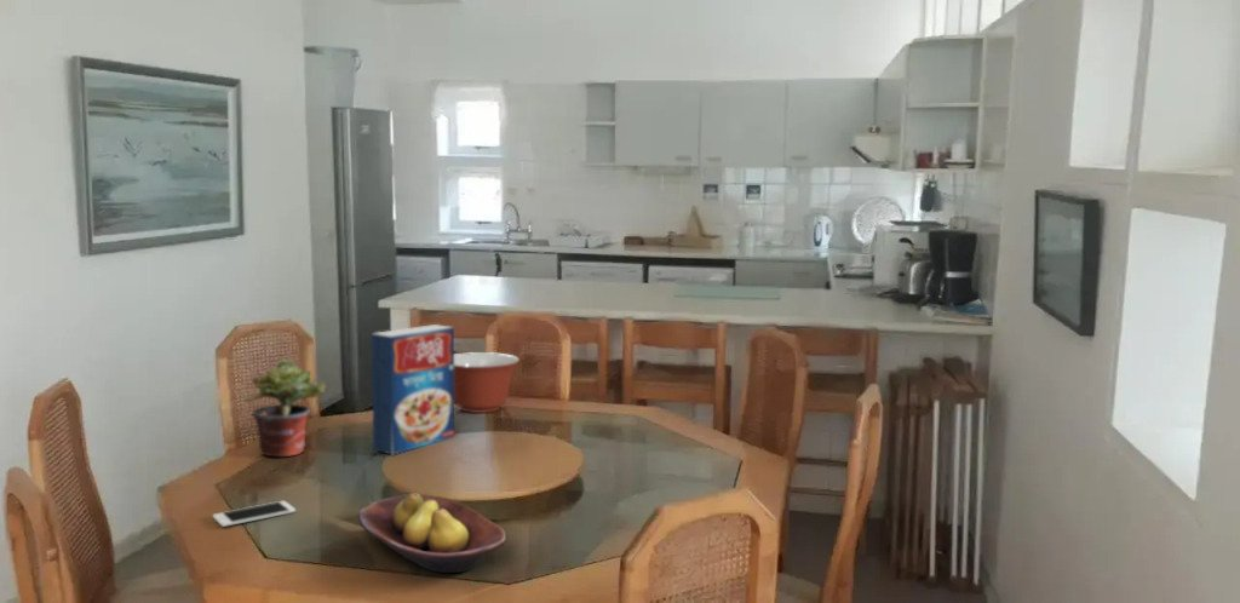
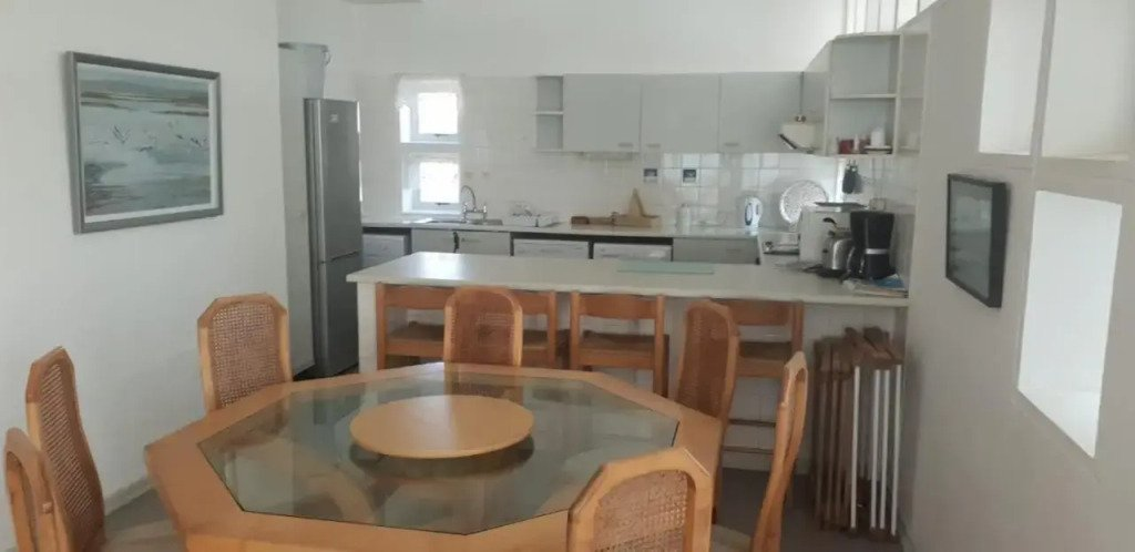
- fruit bowl (430, 526)
- cell phone (254, 512)
- mixing bowl (480, 383)
- potted plant (287, 404)
- cereal box (414, 386)
